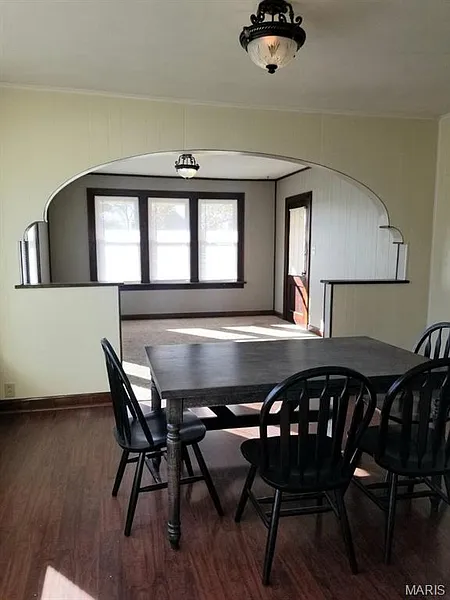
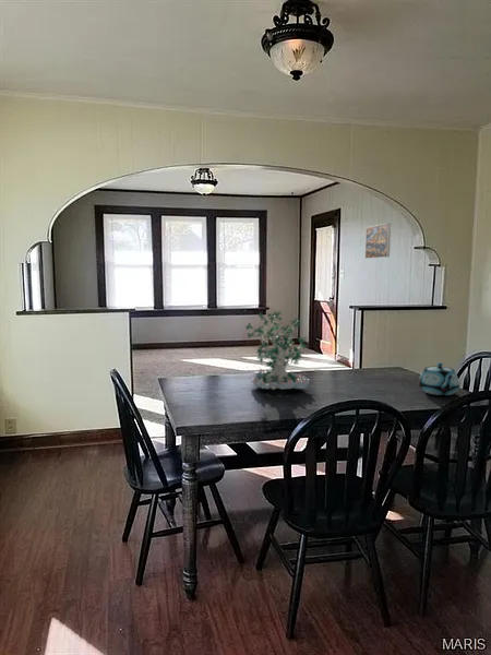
+ plant (282, 349)
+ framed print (376, 241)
+ teapot (440, 378)
